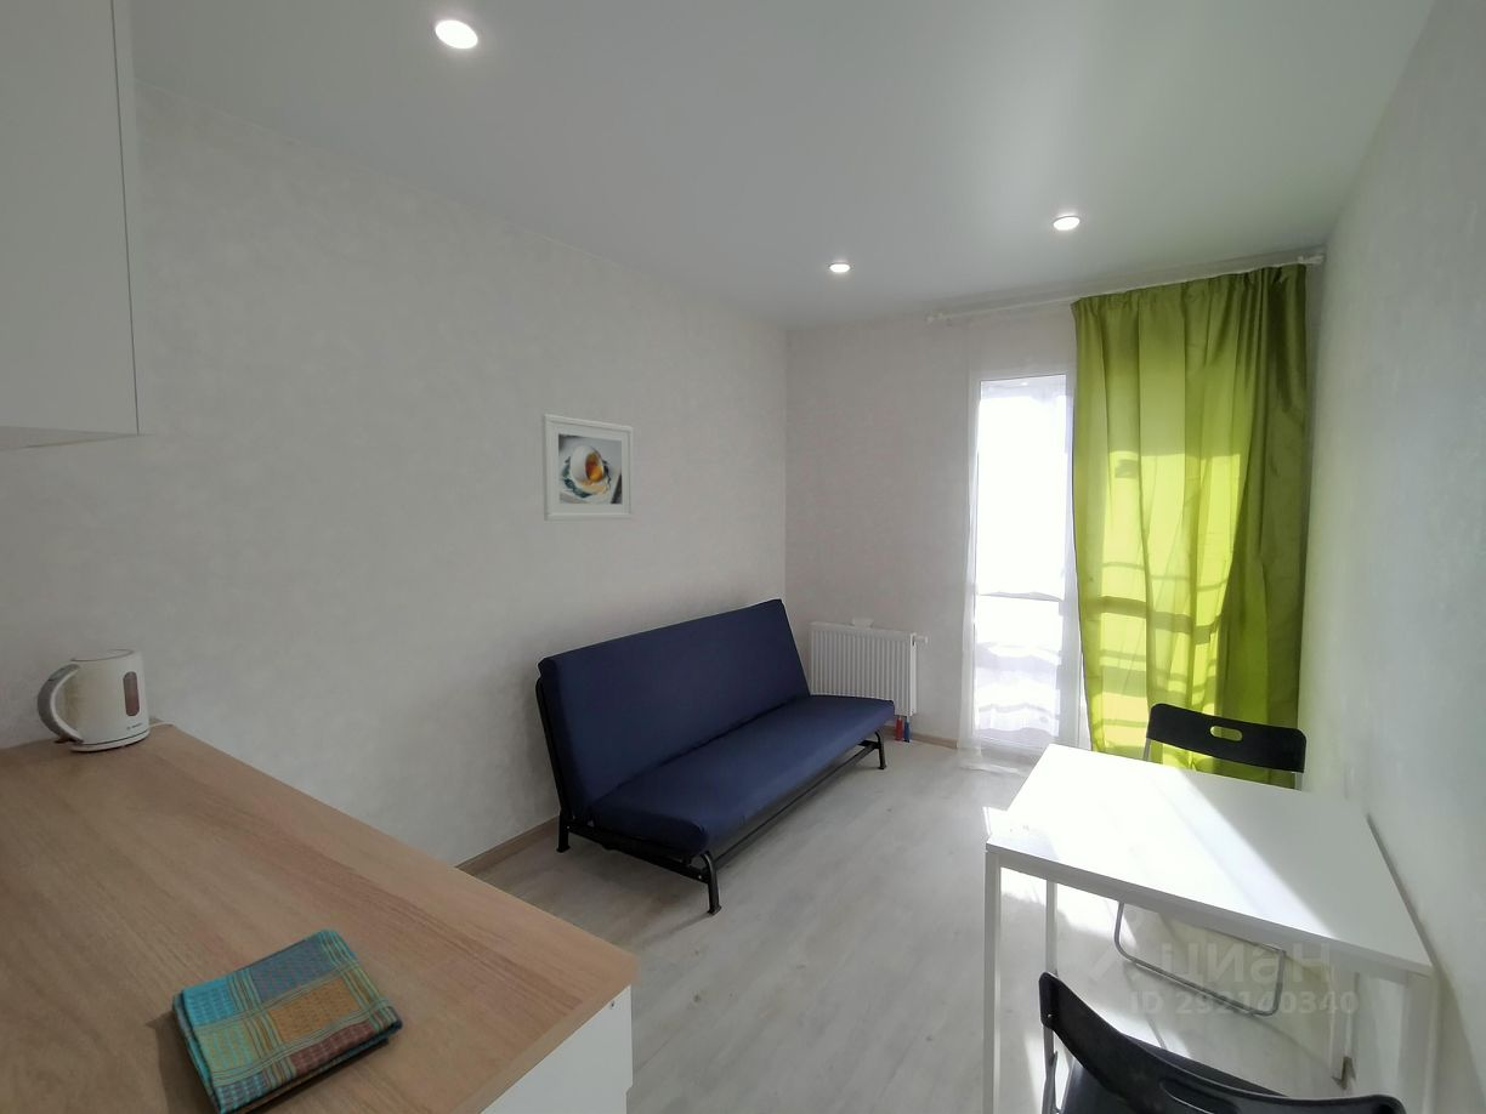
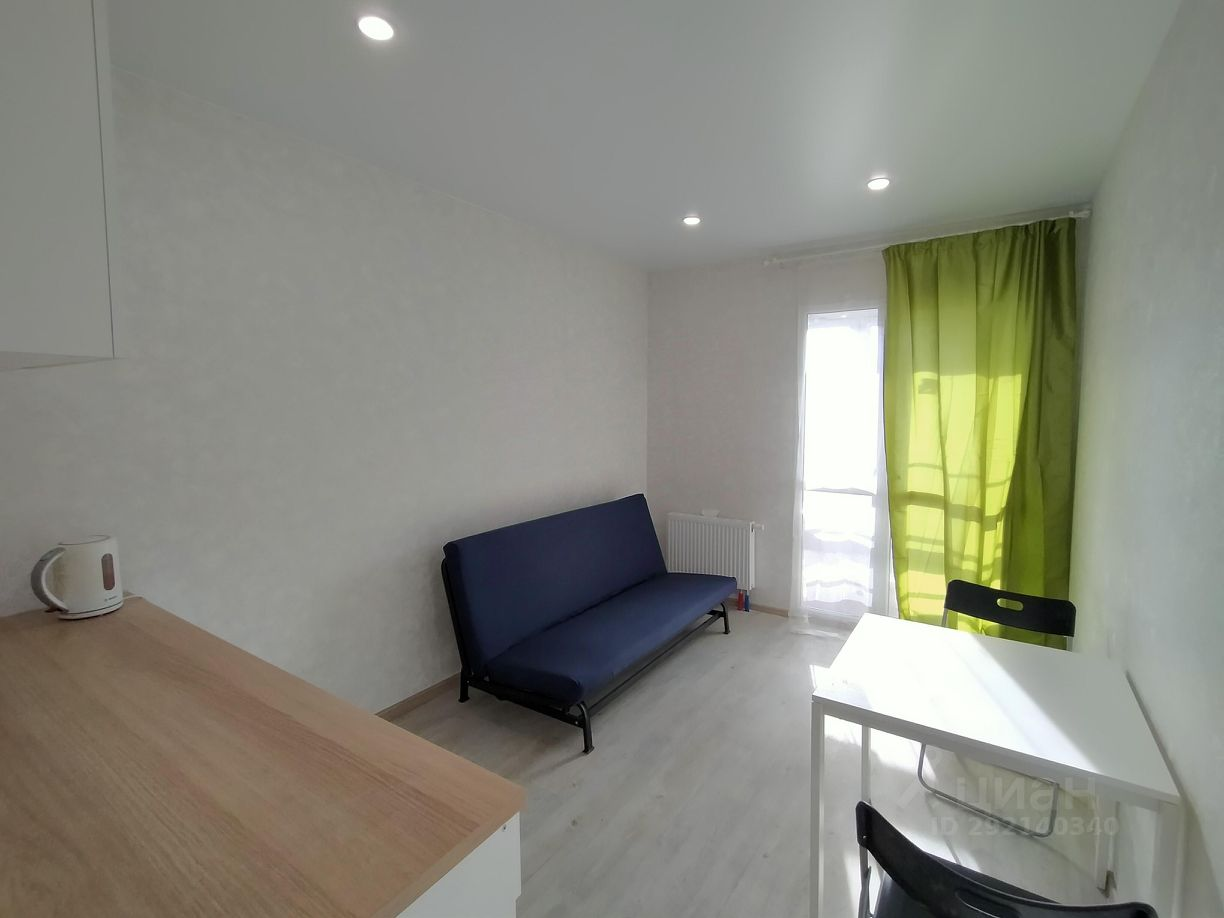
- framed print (590, 470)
- dish towel (285, 1008)
